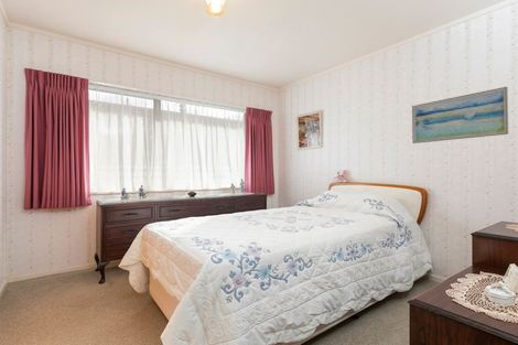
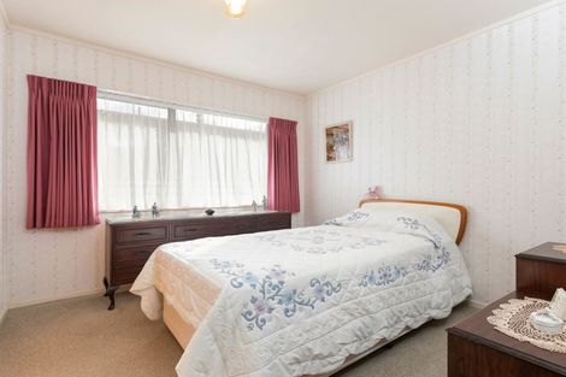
- wall art (454, 118)
